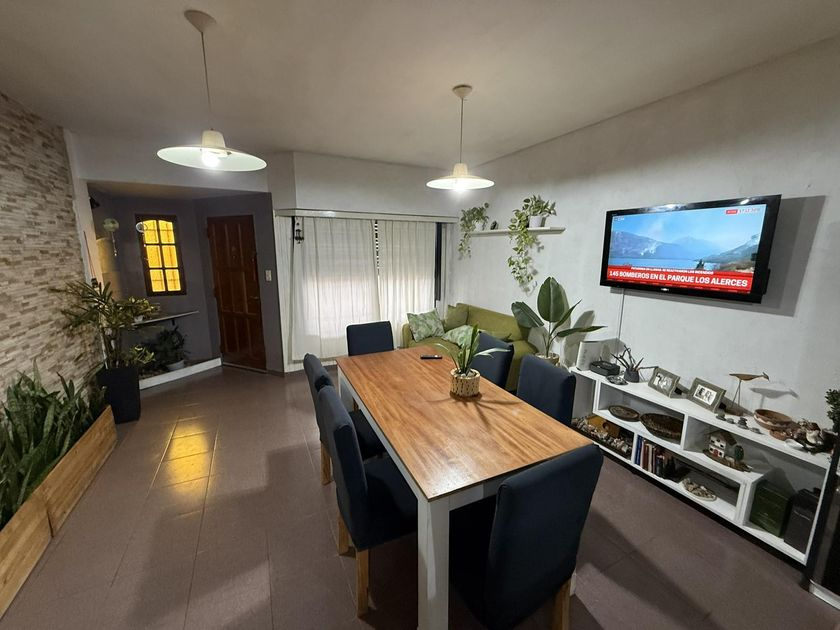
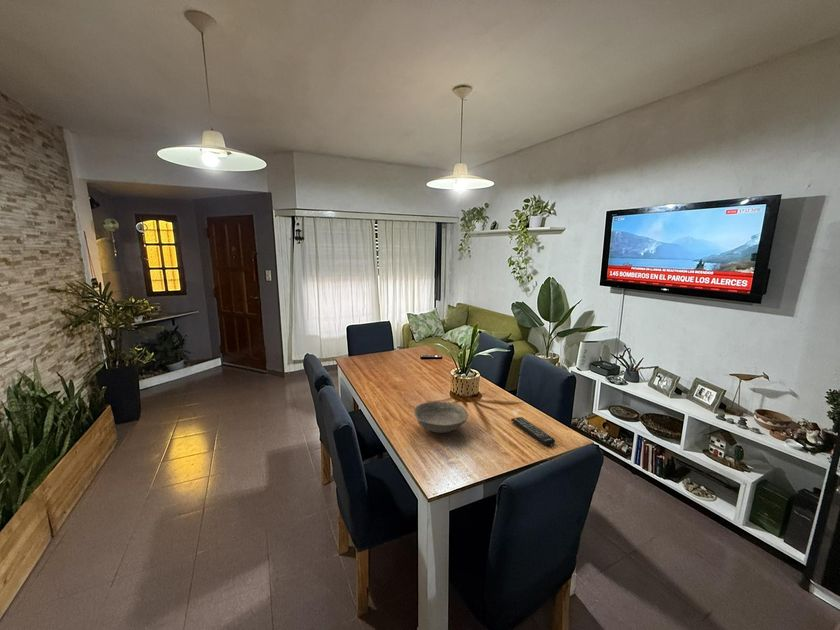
+ bowl (440, 419)
+ remote control (531, 430)
